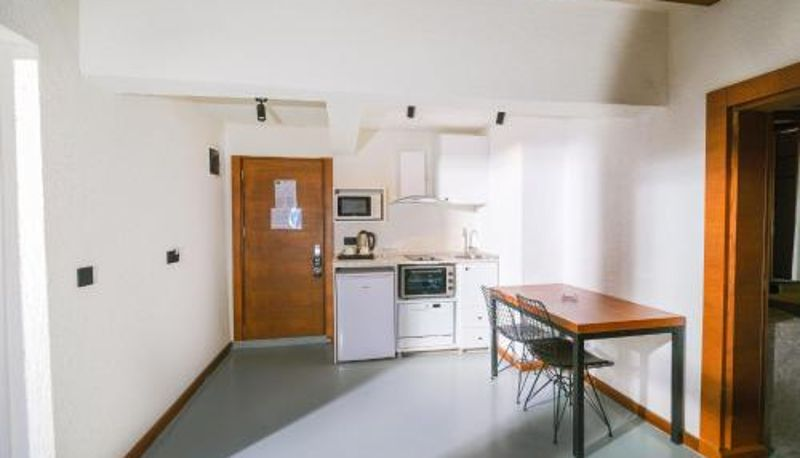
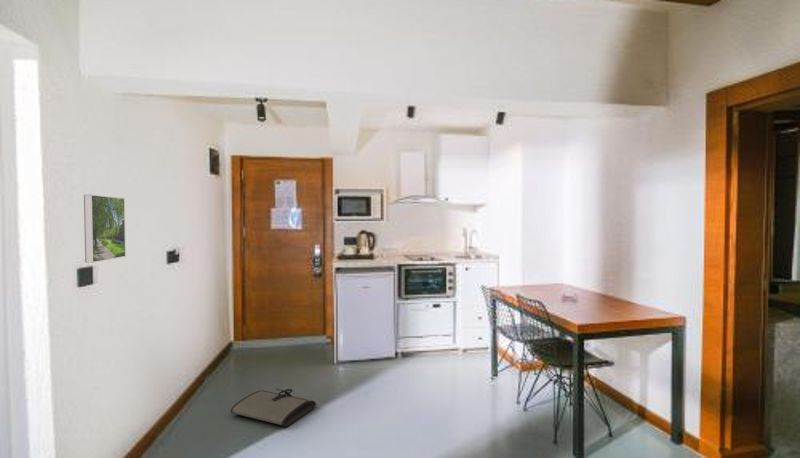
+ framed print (106, 228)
+ tool roll (274, 401)
